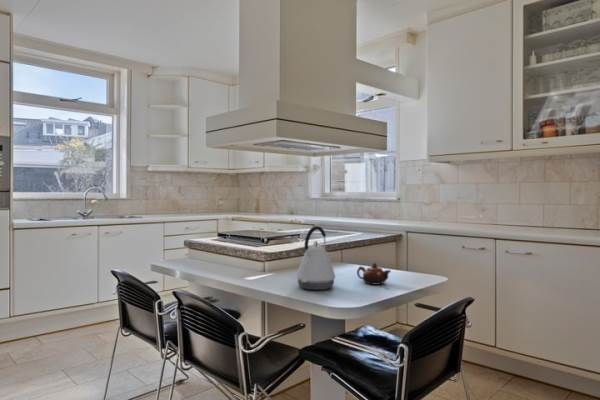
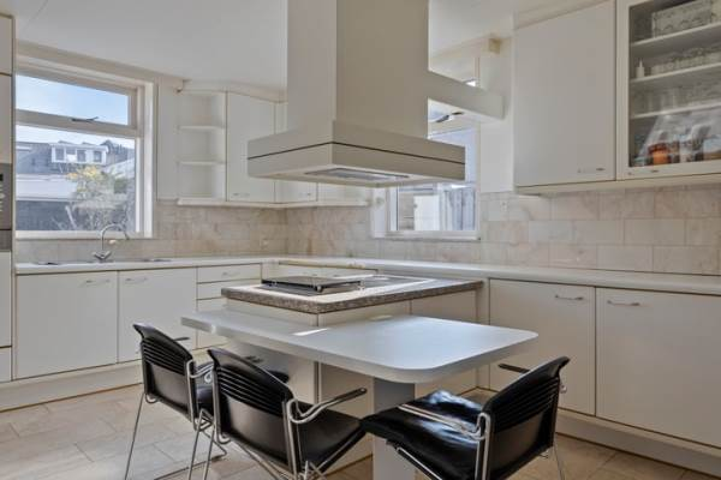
- kettle (316, 256)
- teapot (373, 272)
